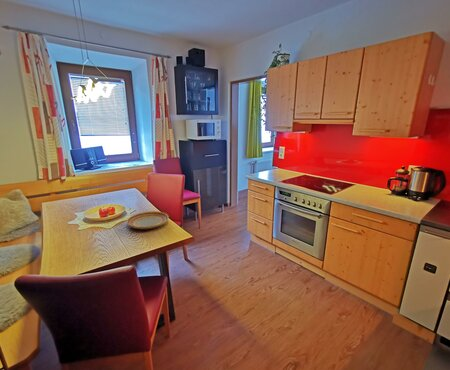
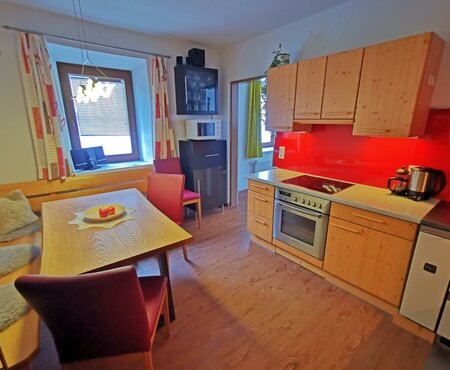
- plate (148, 220)
